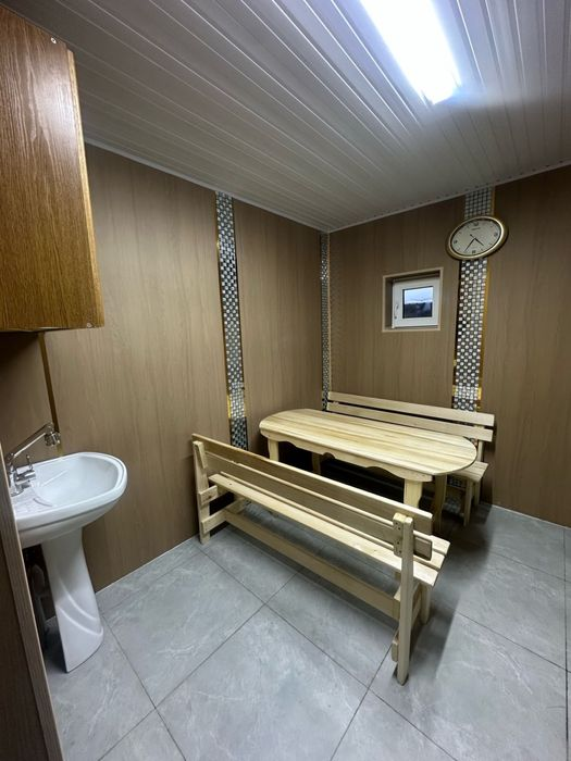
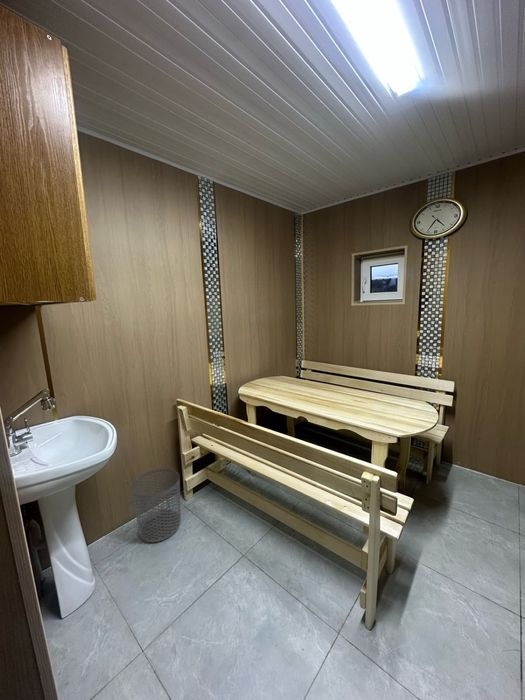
+ waste bin (158, 504)
